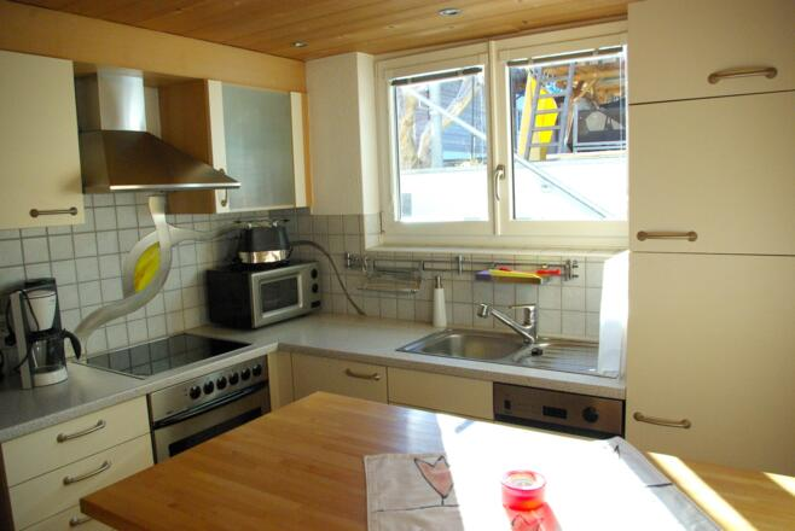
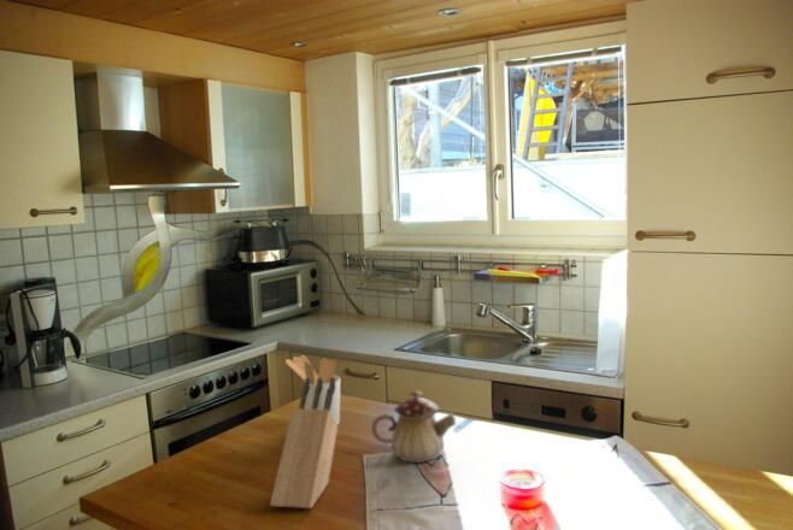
+ utensil holder (315, 389)
+ knife block (307, 436)
+ teapot (412, 422)
